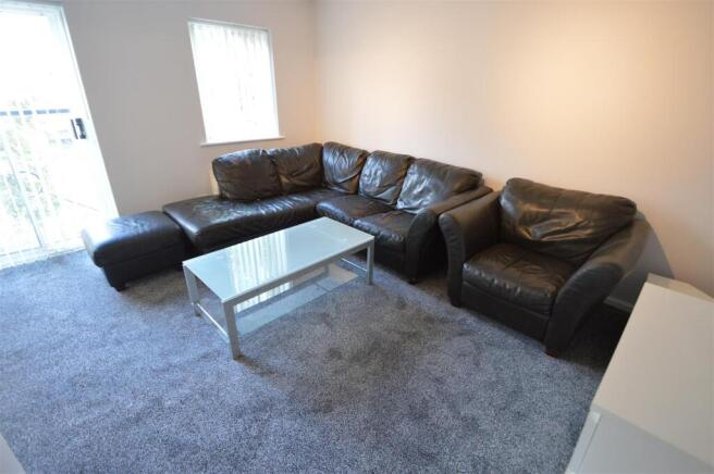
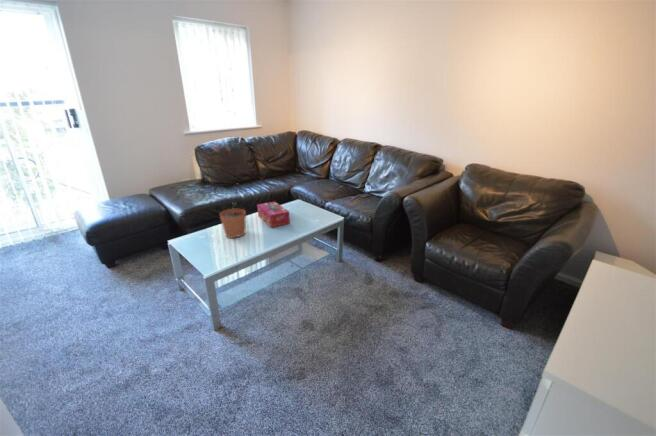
+ plant pot (233, 218)
+ tissue box (273, 213)
